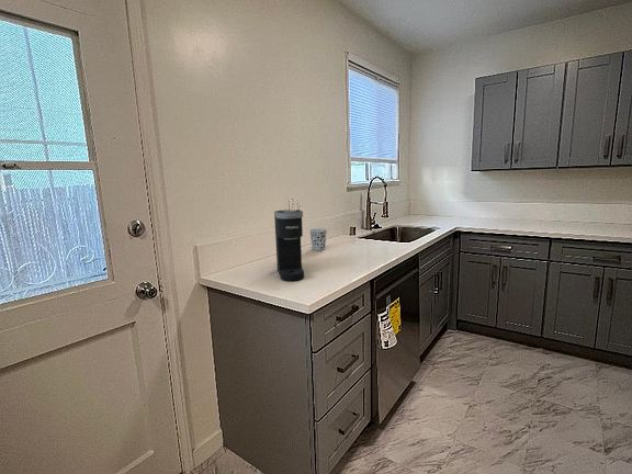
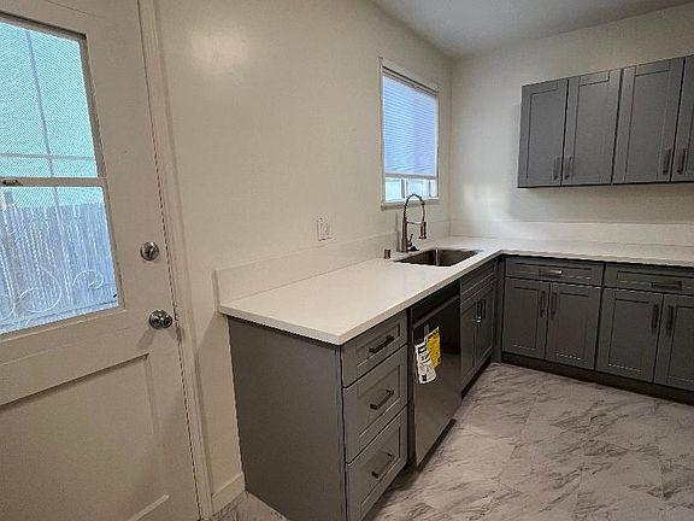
- coffee maker (289, 241)
- cup (318, 239)
